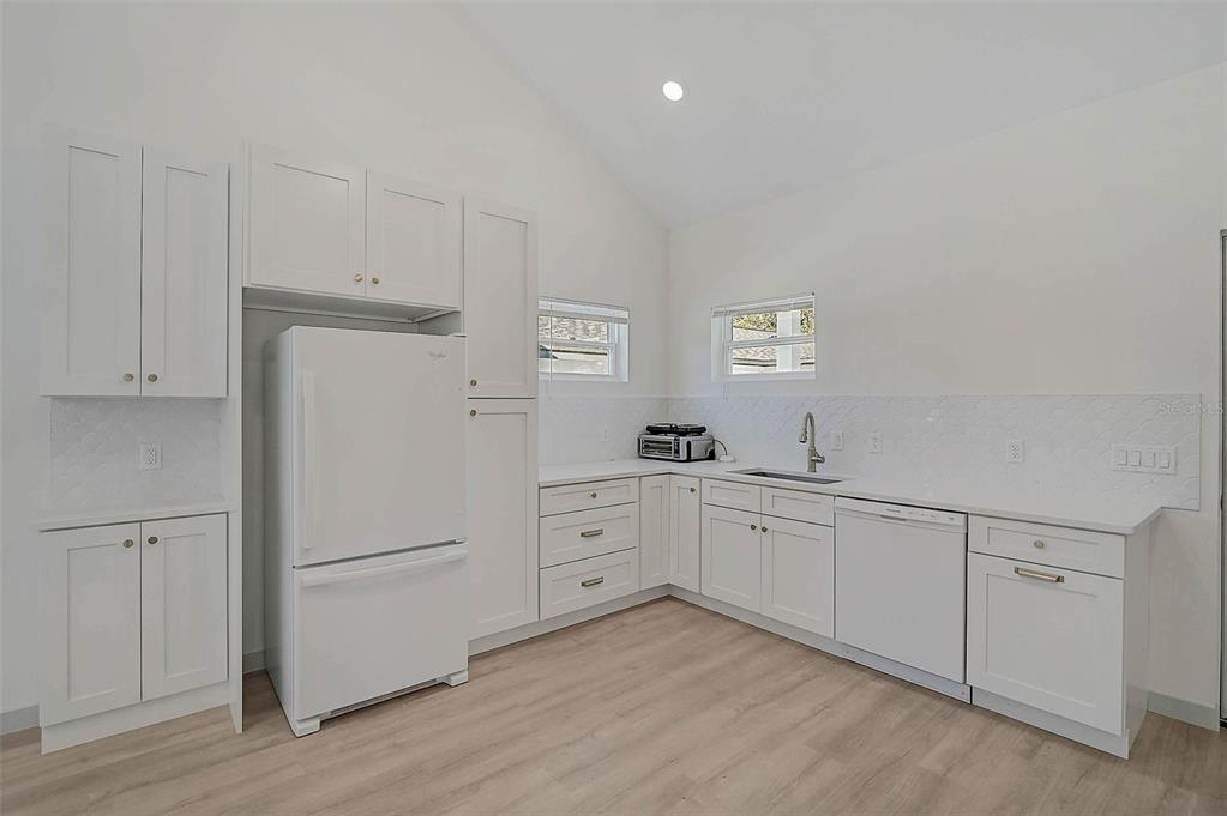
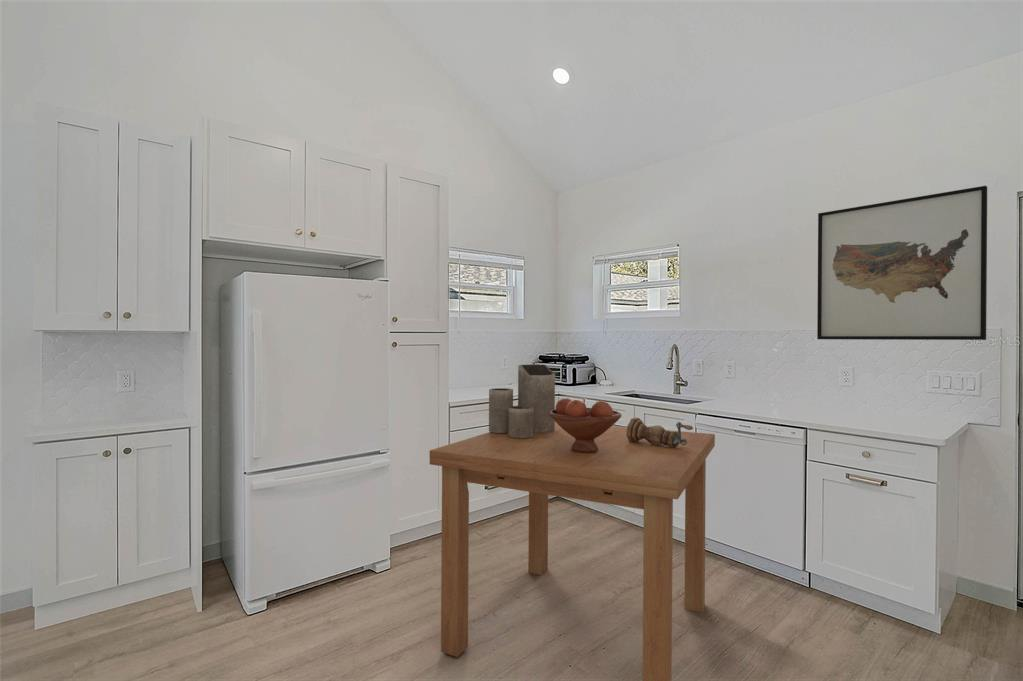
+ pepper mill (661, 432)
+ vase (525, 399)
+ fruit bowl (584, 423)
+ dining table (592, 501)
+ wall art (894, 270)
